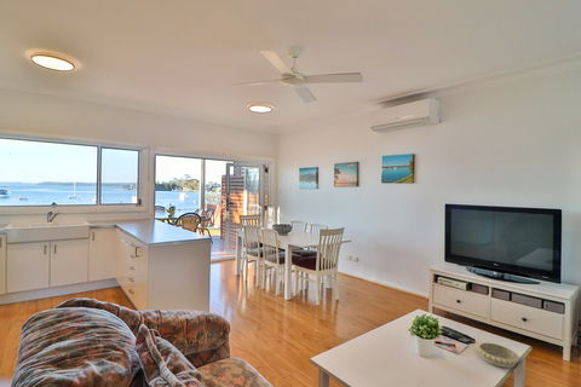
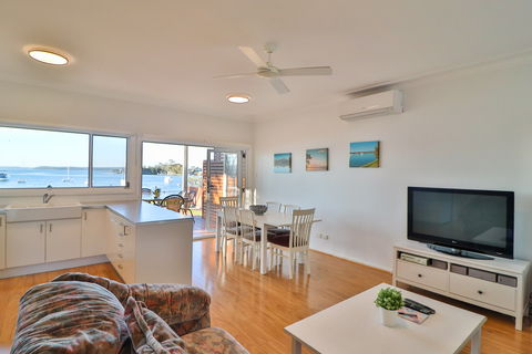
- decorative bowl (496, 352)
